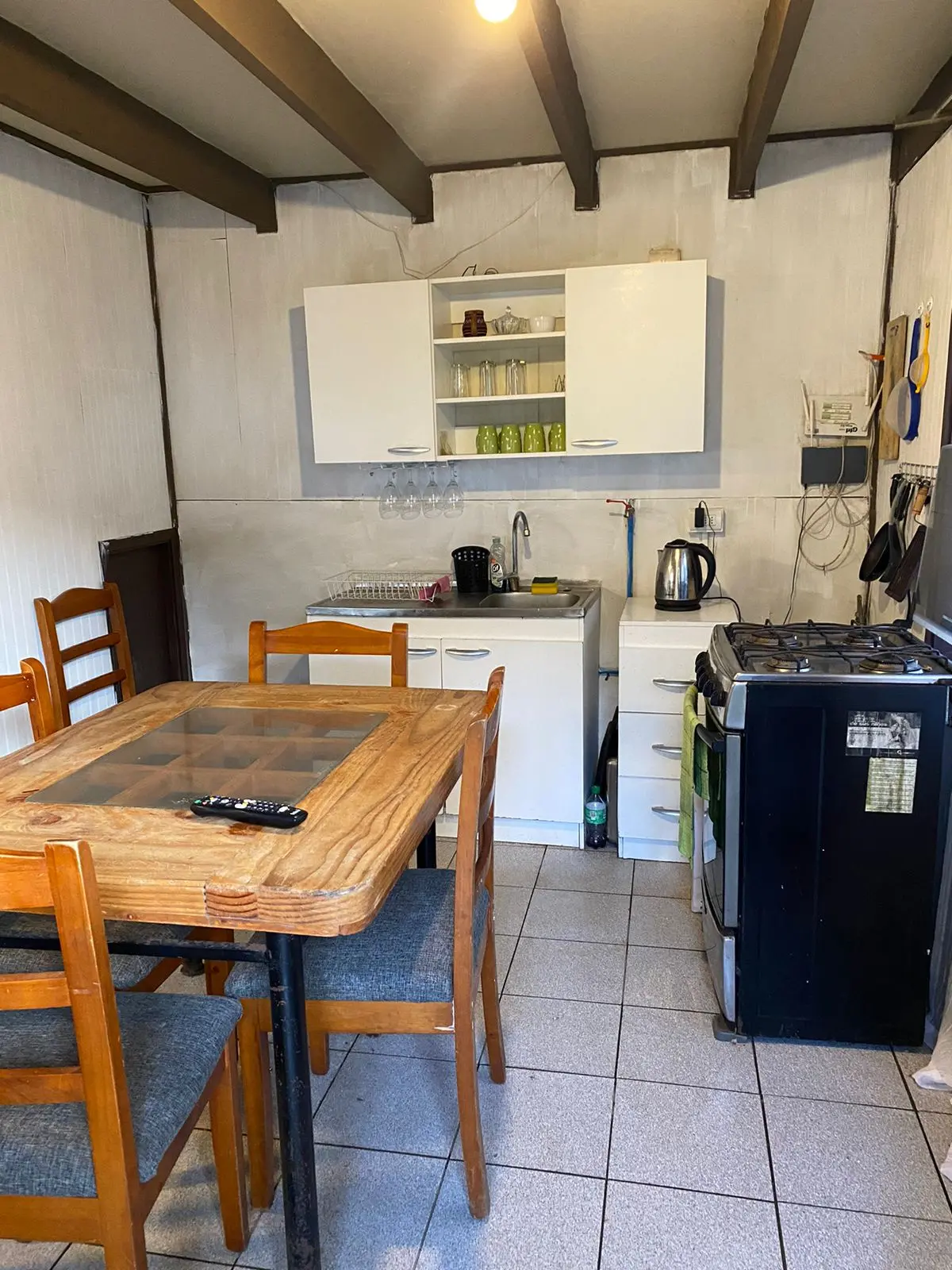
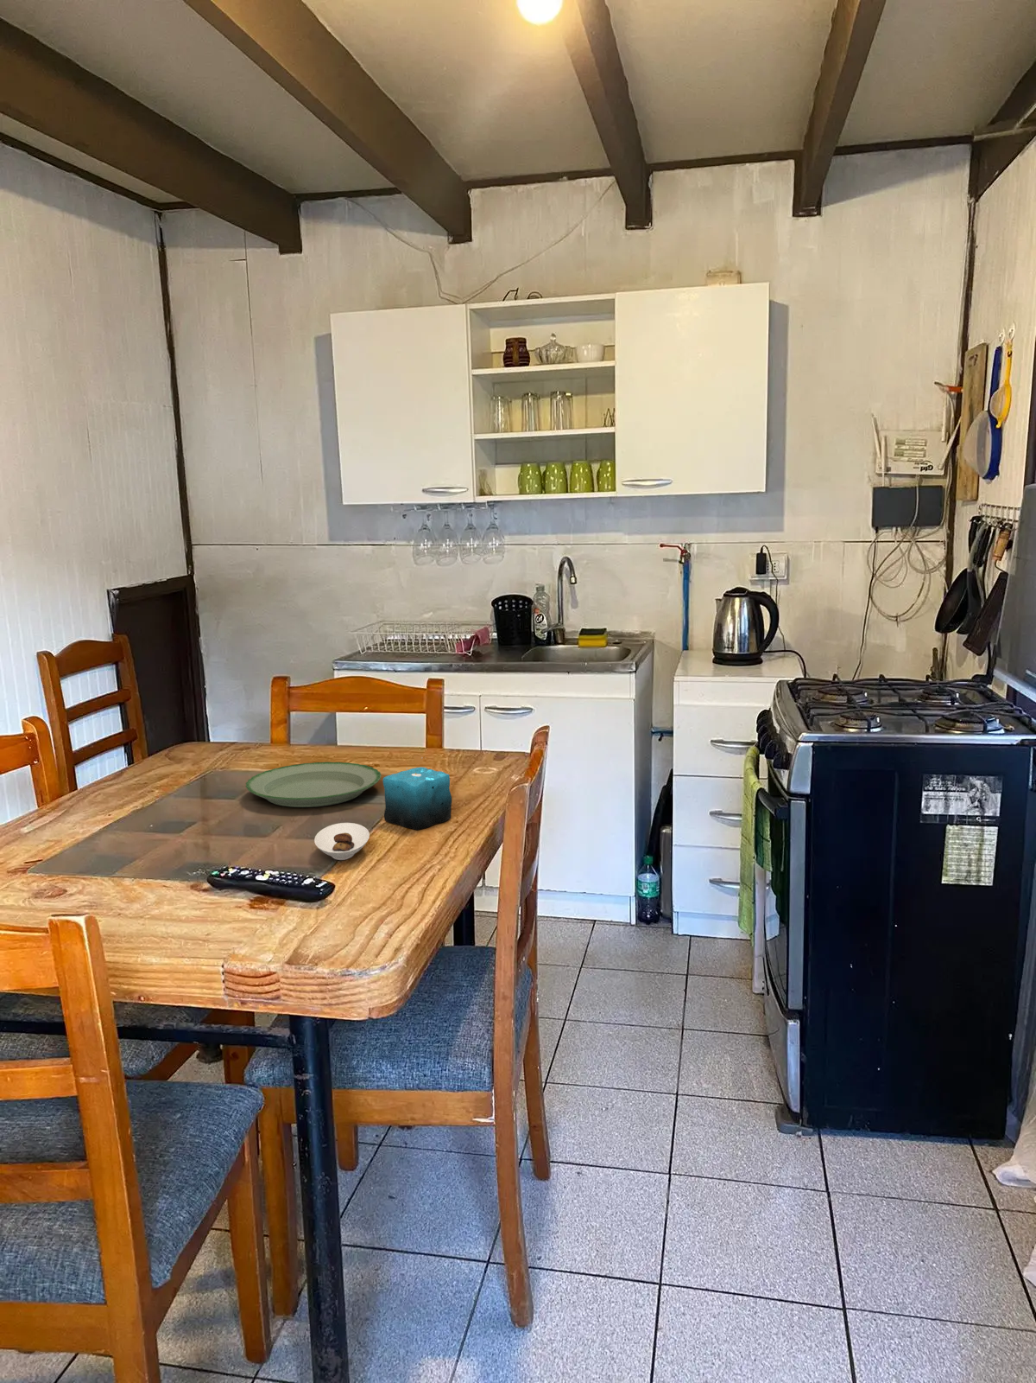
+ candle (417, 787)
+ plate (314, 786)
+ saucer (342, 843)
